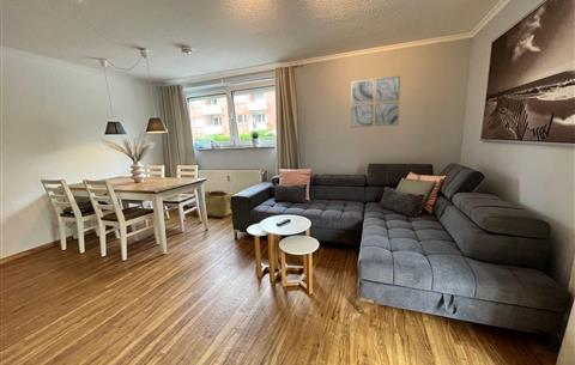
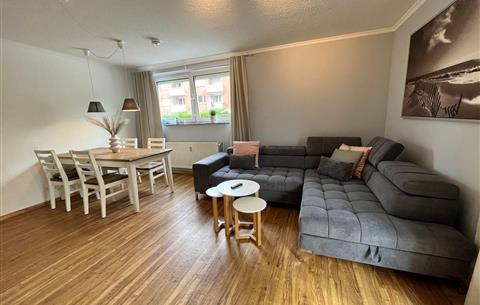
- hamper (216, 202)
- wall art (375, 102)
